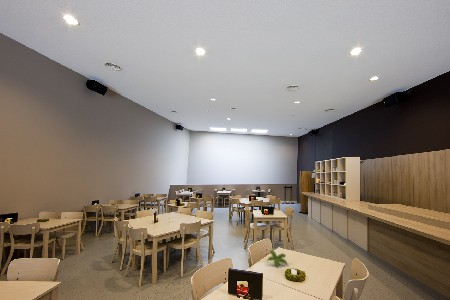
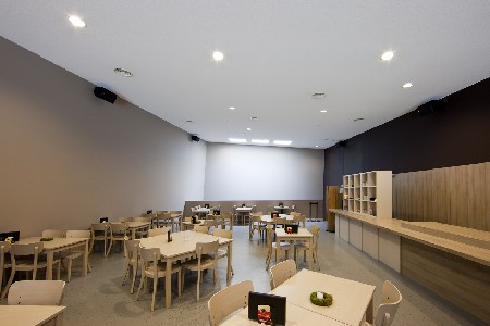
- plant (277, 258)
